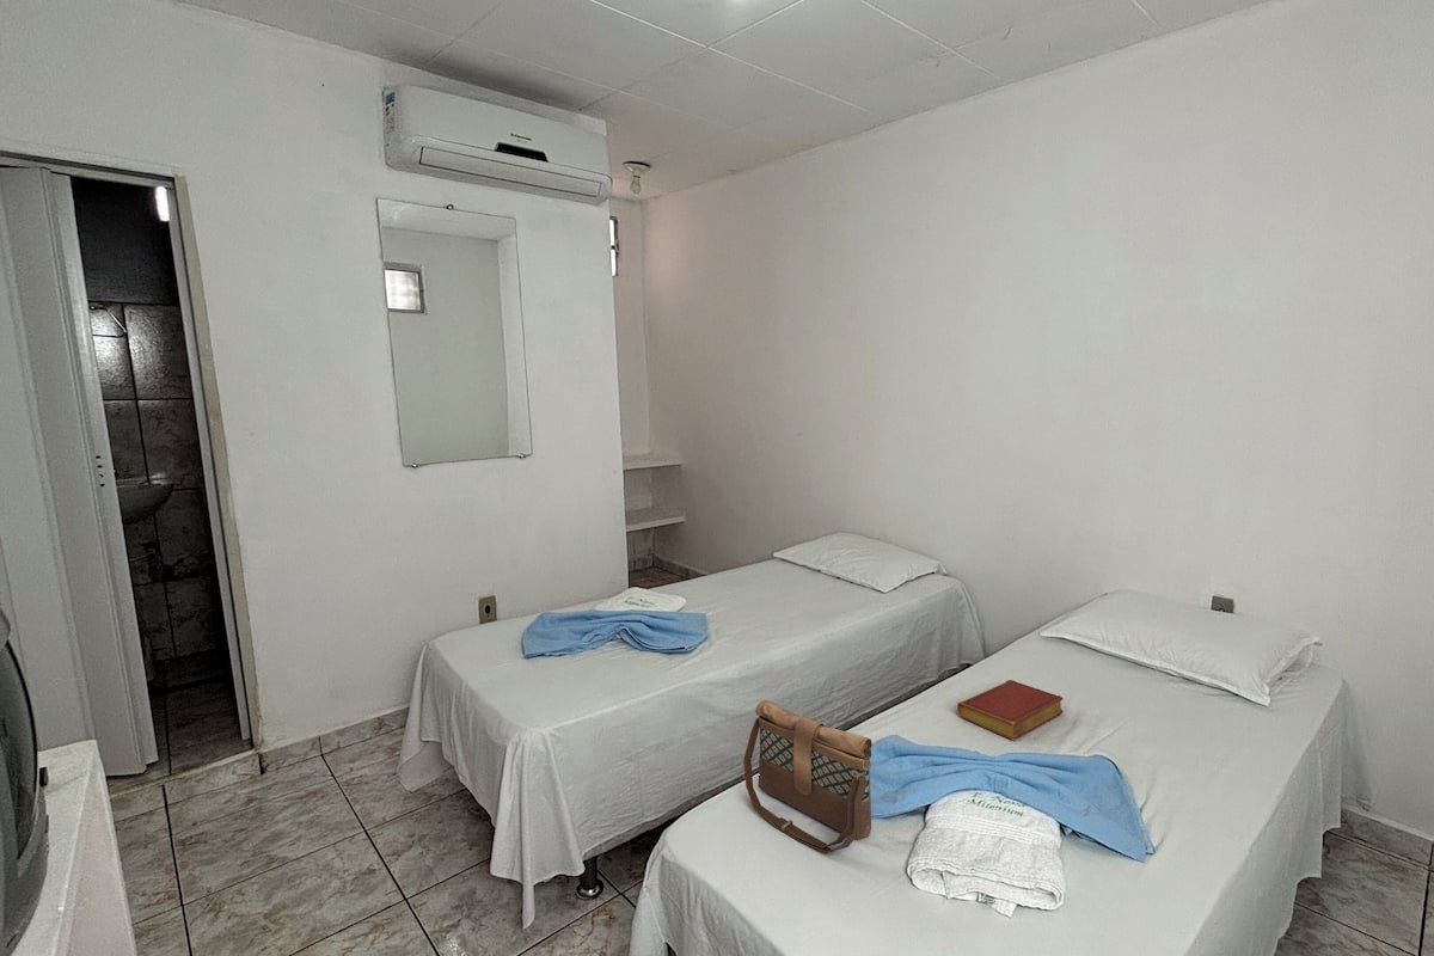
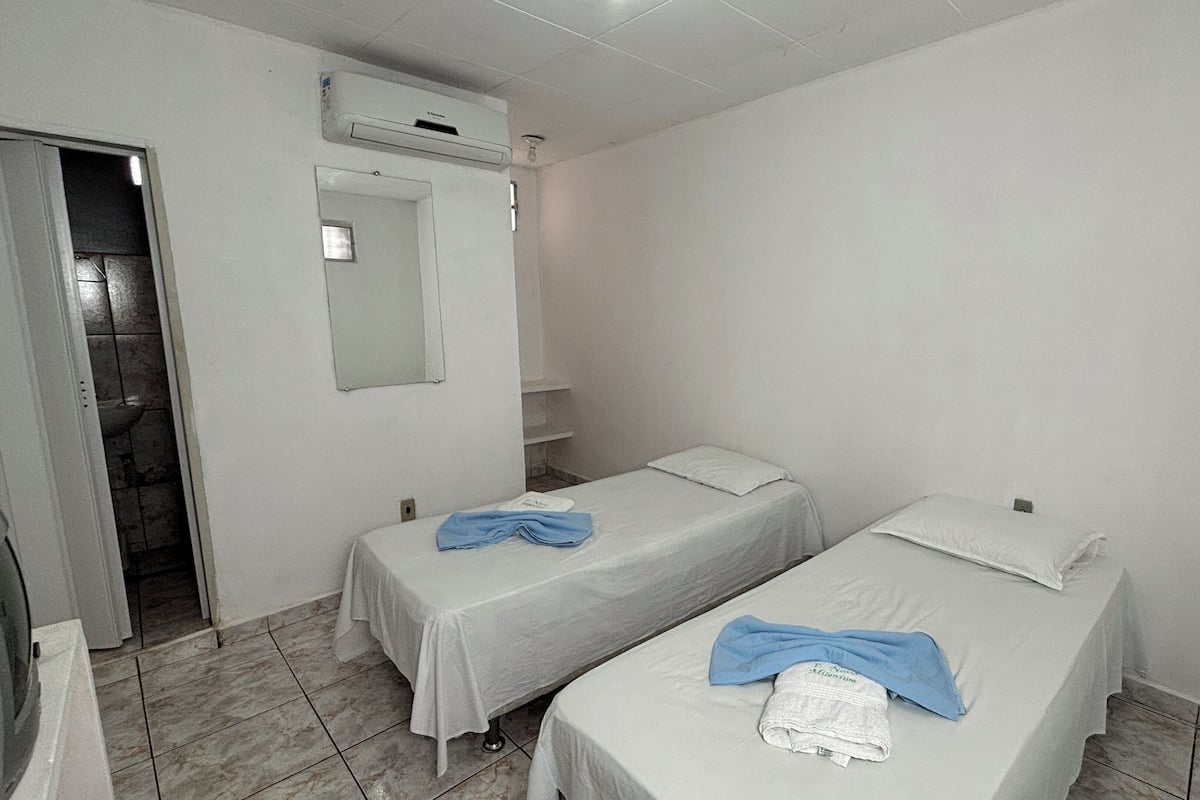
- book (1010, 706)
- shoulder bag (802, 771)
